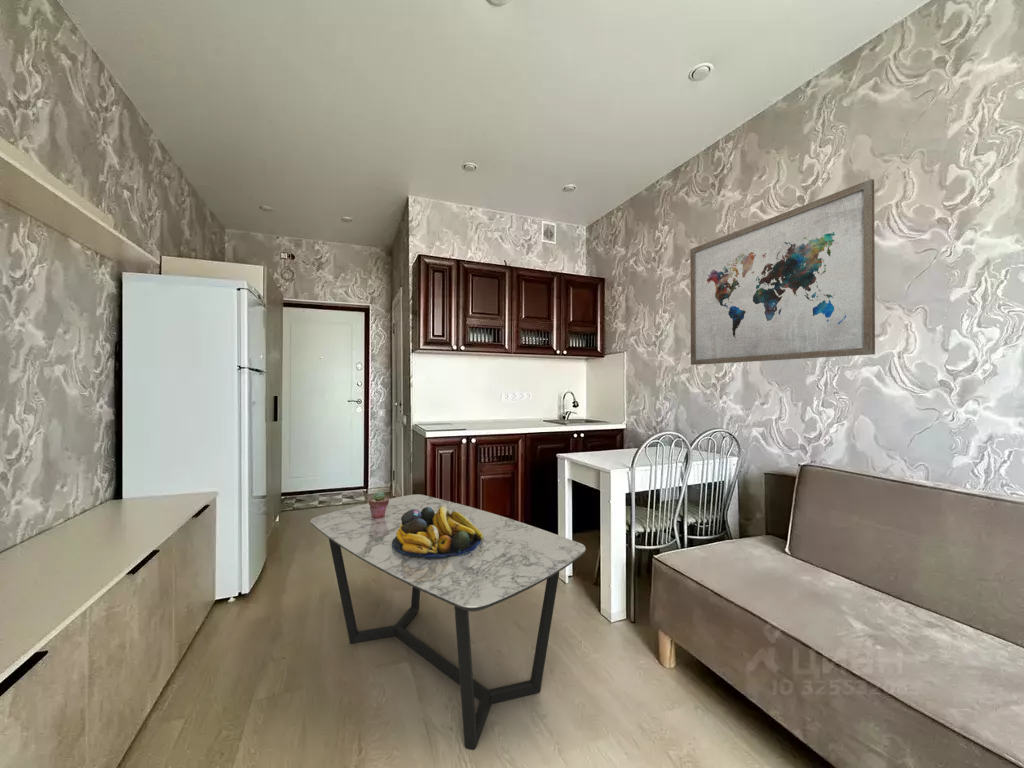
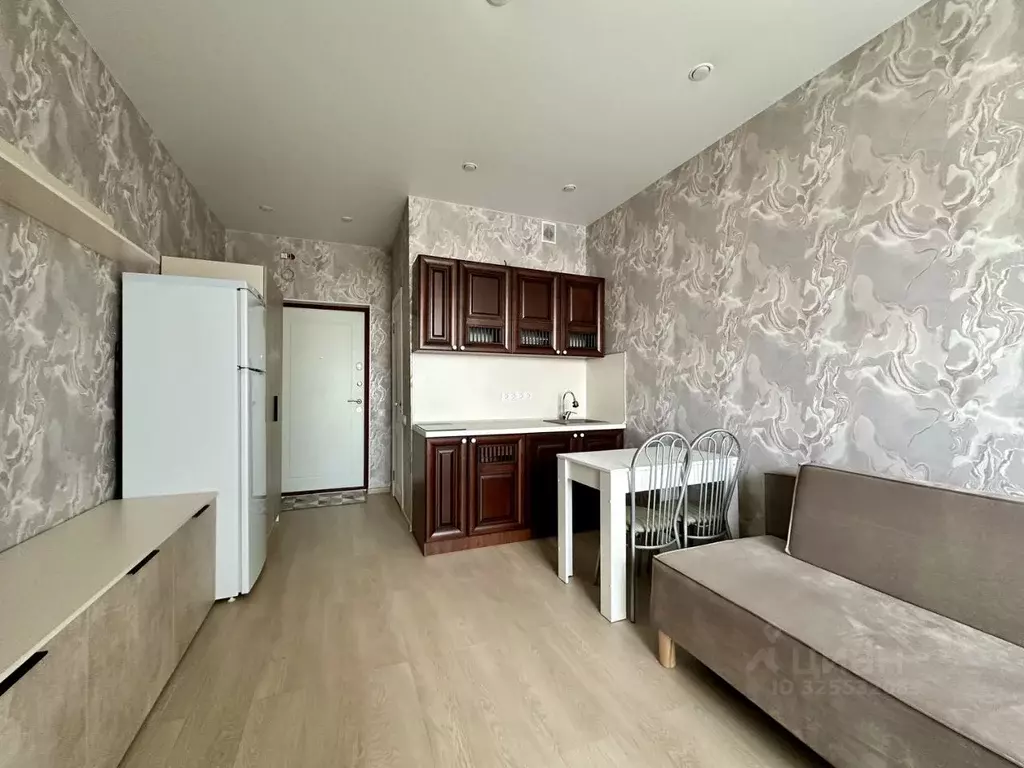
- potted succulent (378, 503)
- wall art (763, 291)
- coffee table (435, 596)
- fruit bowl (437, 525)
